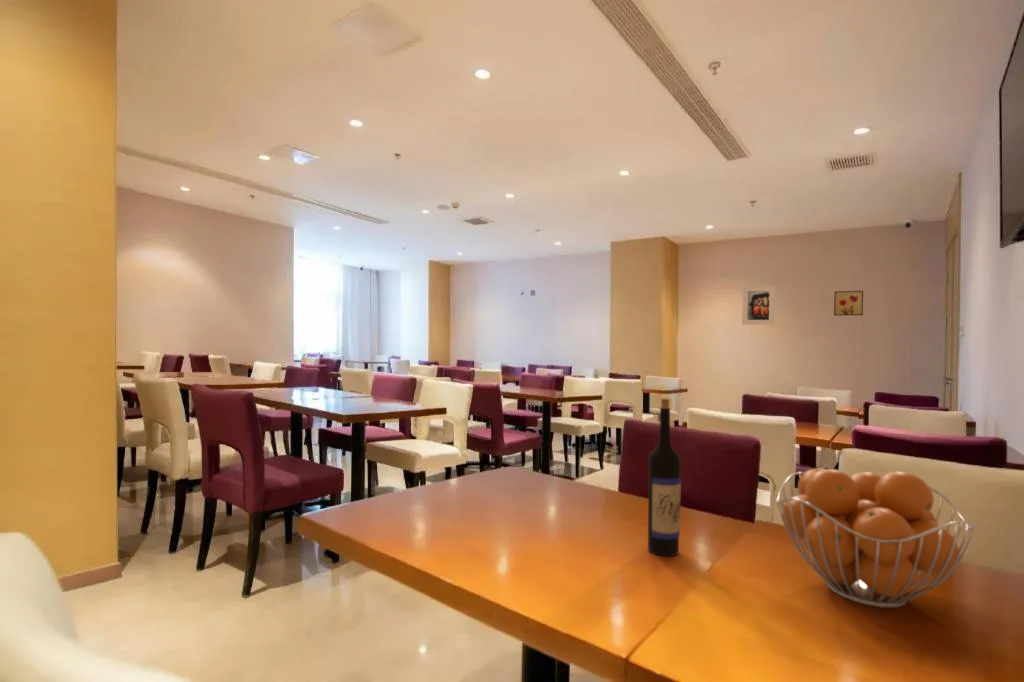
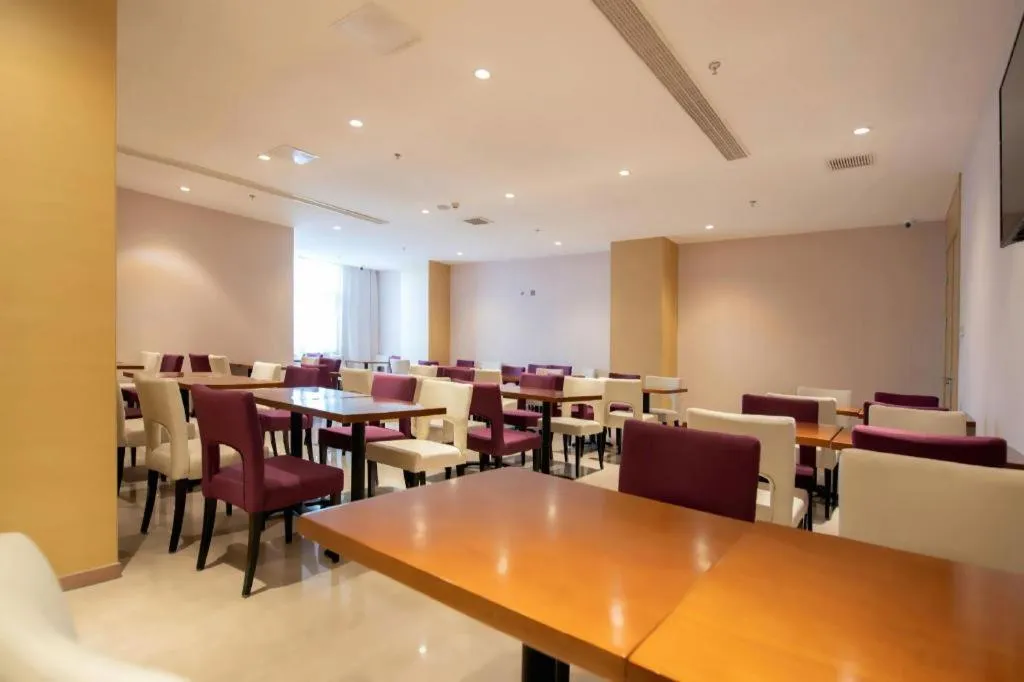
- wall art (848, 303)
- wine bottle (664, 474)
- fruit basket (866, 529)
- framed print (758, 305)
